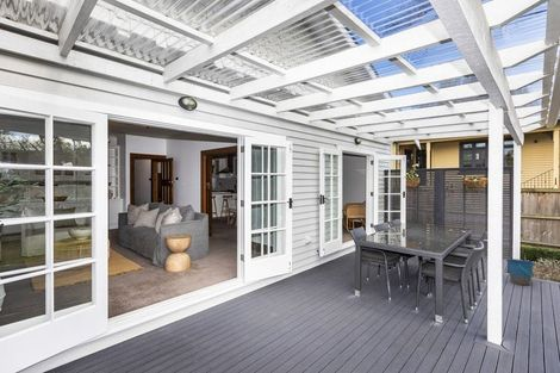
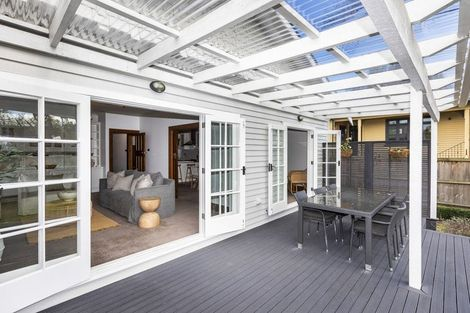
- bucket (519, 272)
